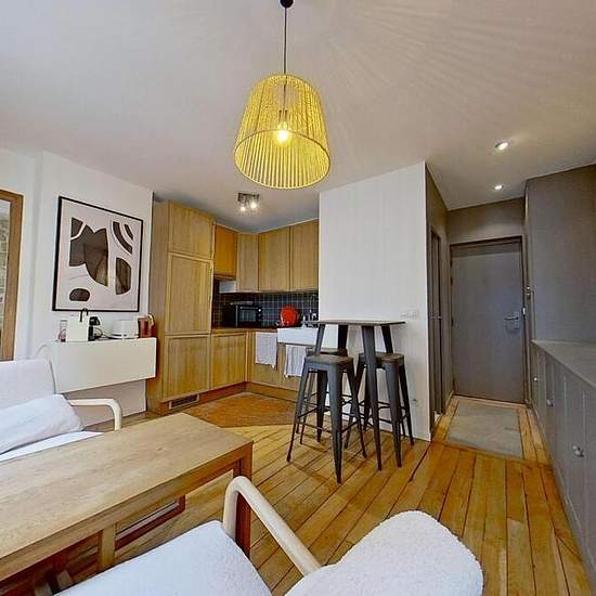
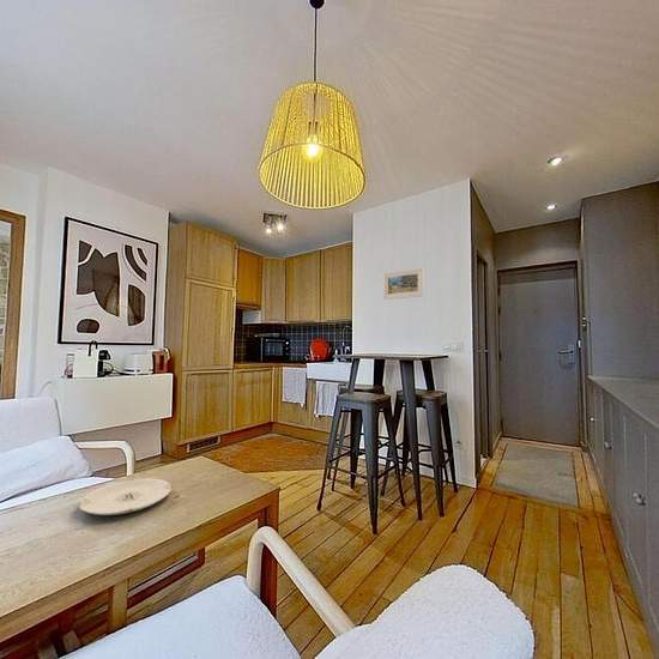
+ plate (127, 496)
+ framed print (403, 284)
